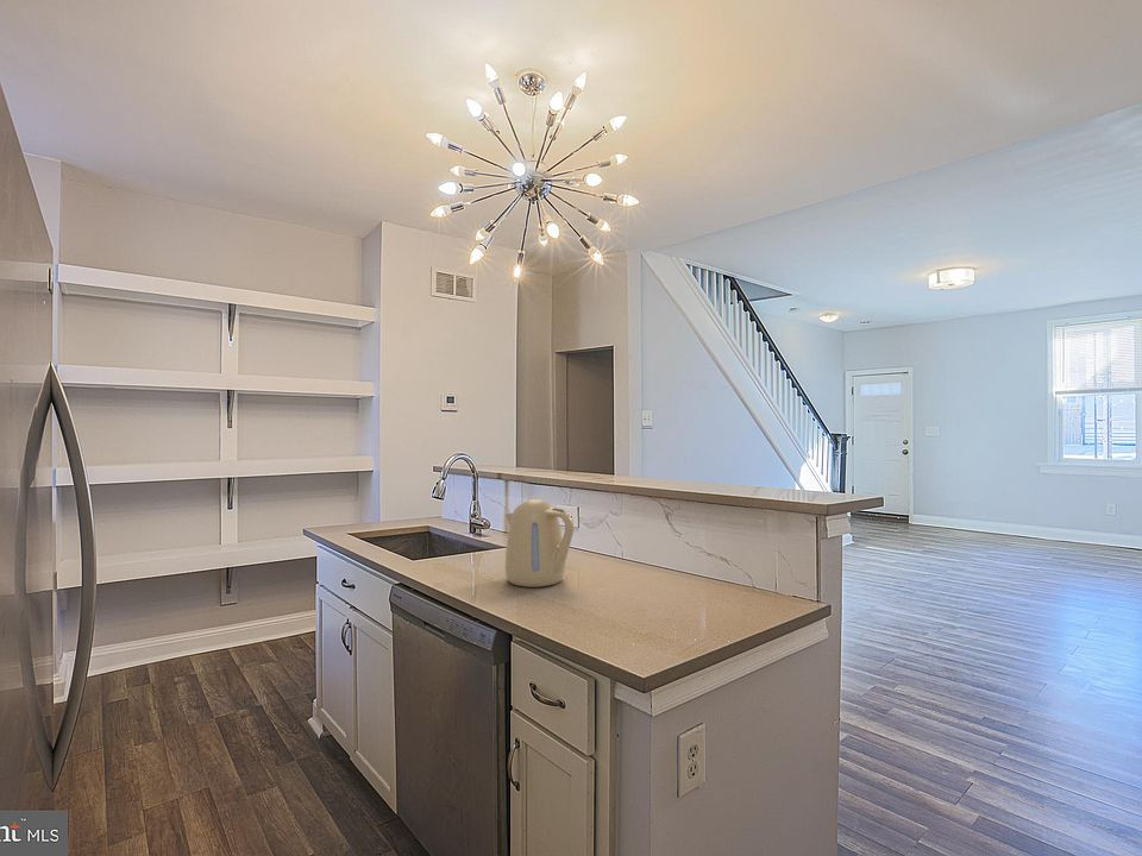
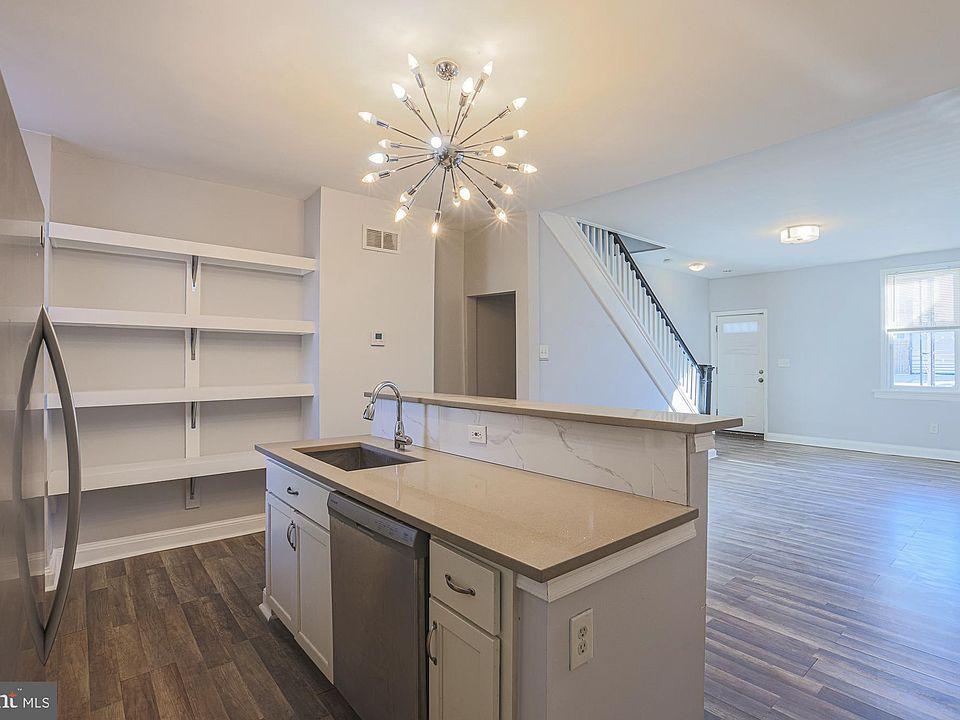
- kettle (538, 540)
